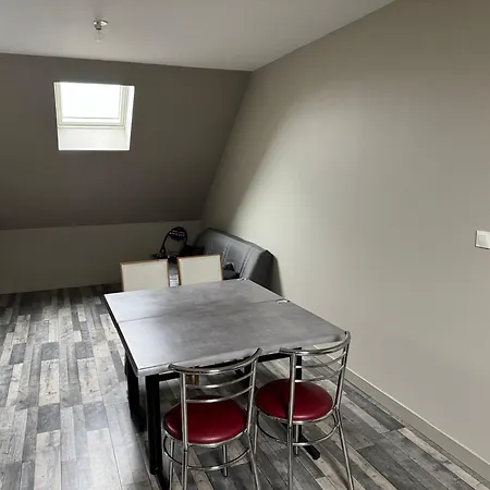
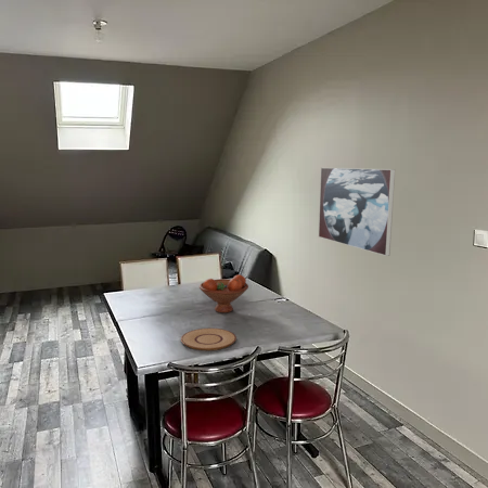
+ fruit bowl (223, 293)
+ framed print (351, 207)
+ plate (208, 338)
